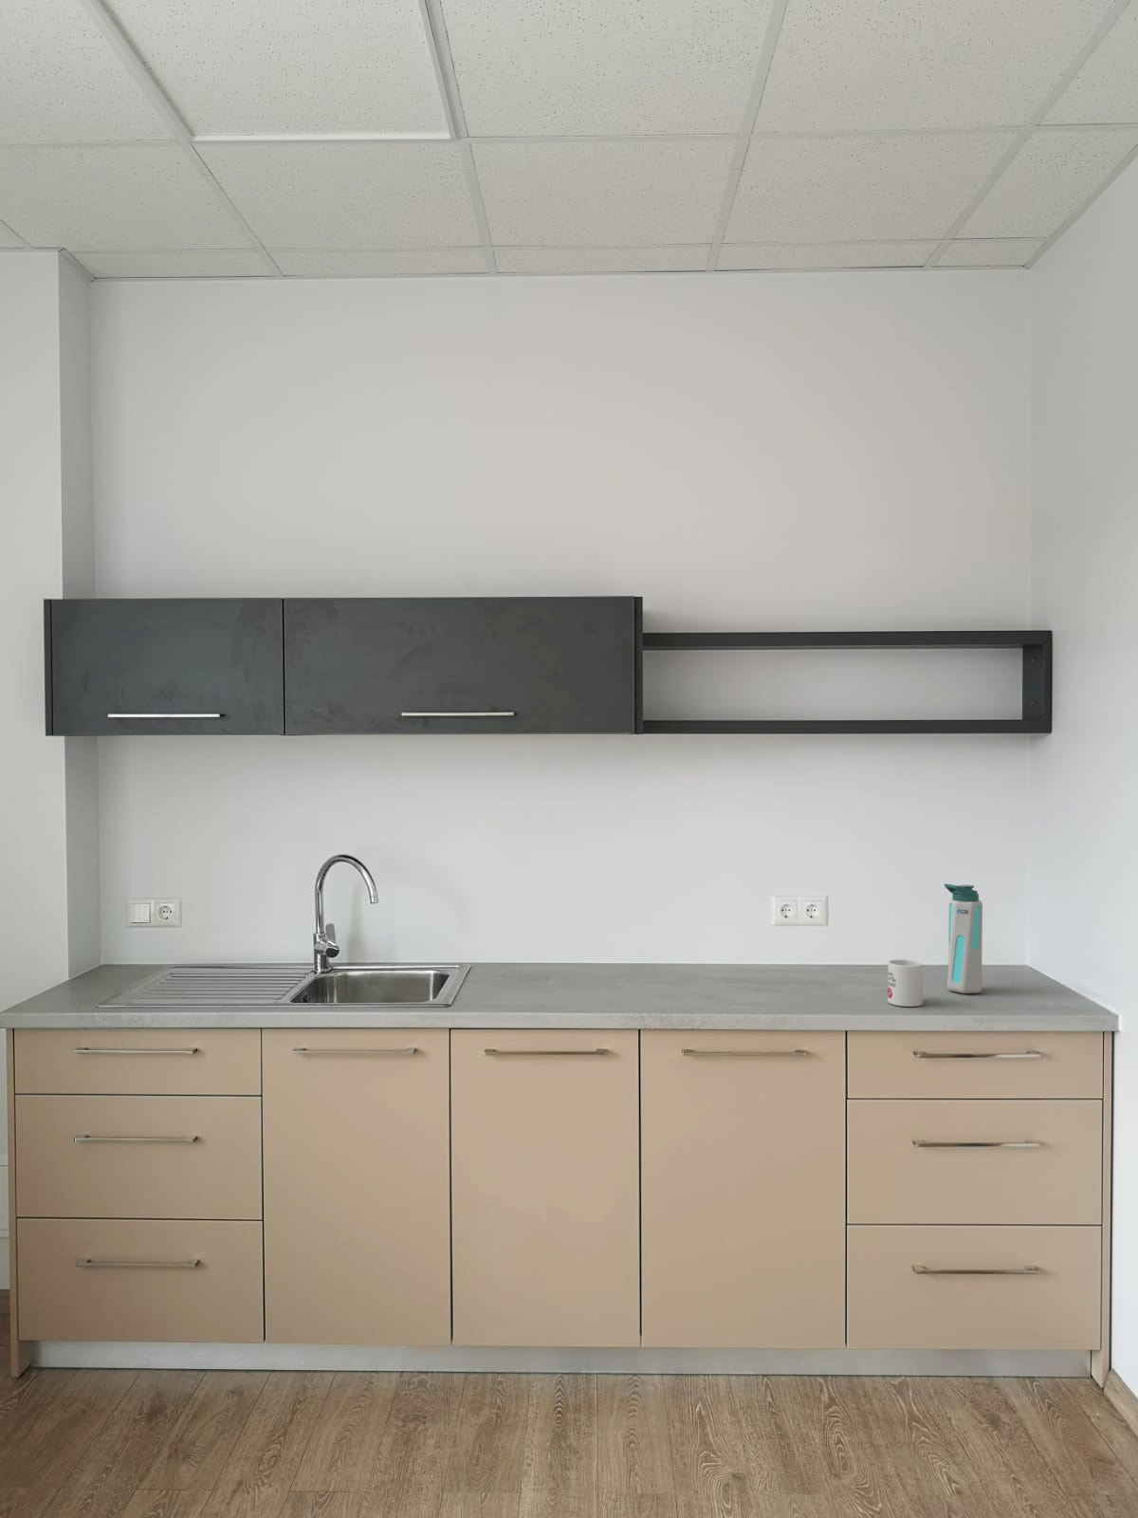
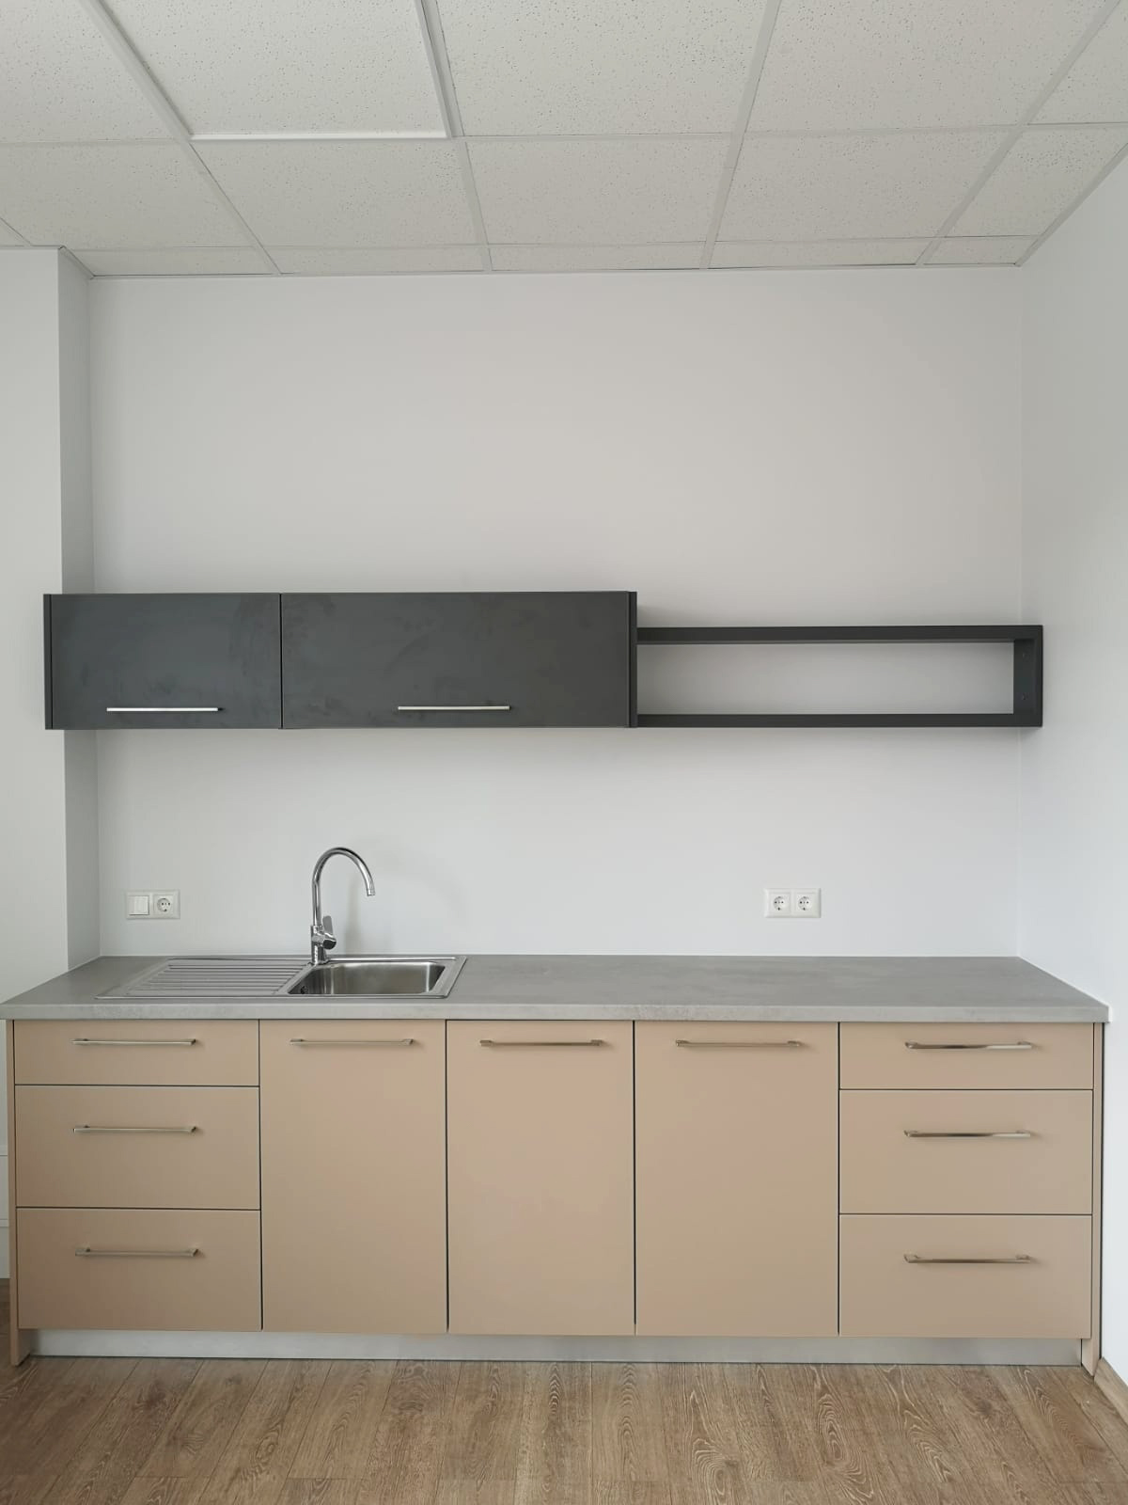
- mug (901, 980)
- water bottle (963, 937)
